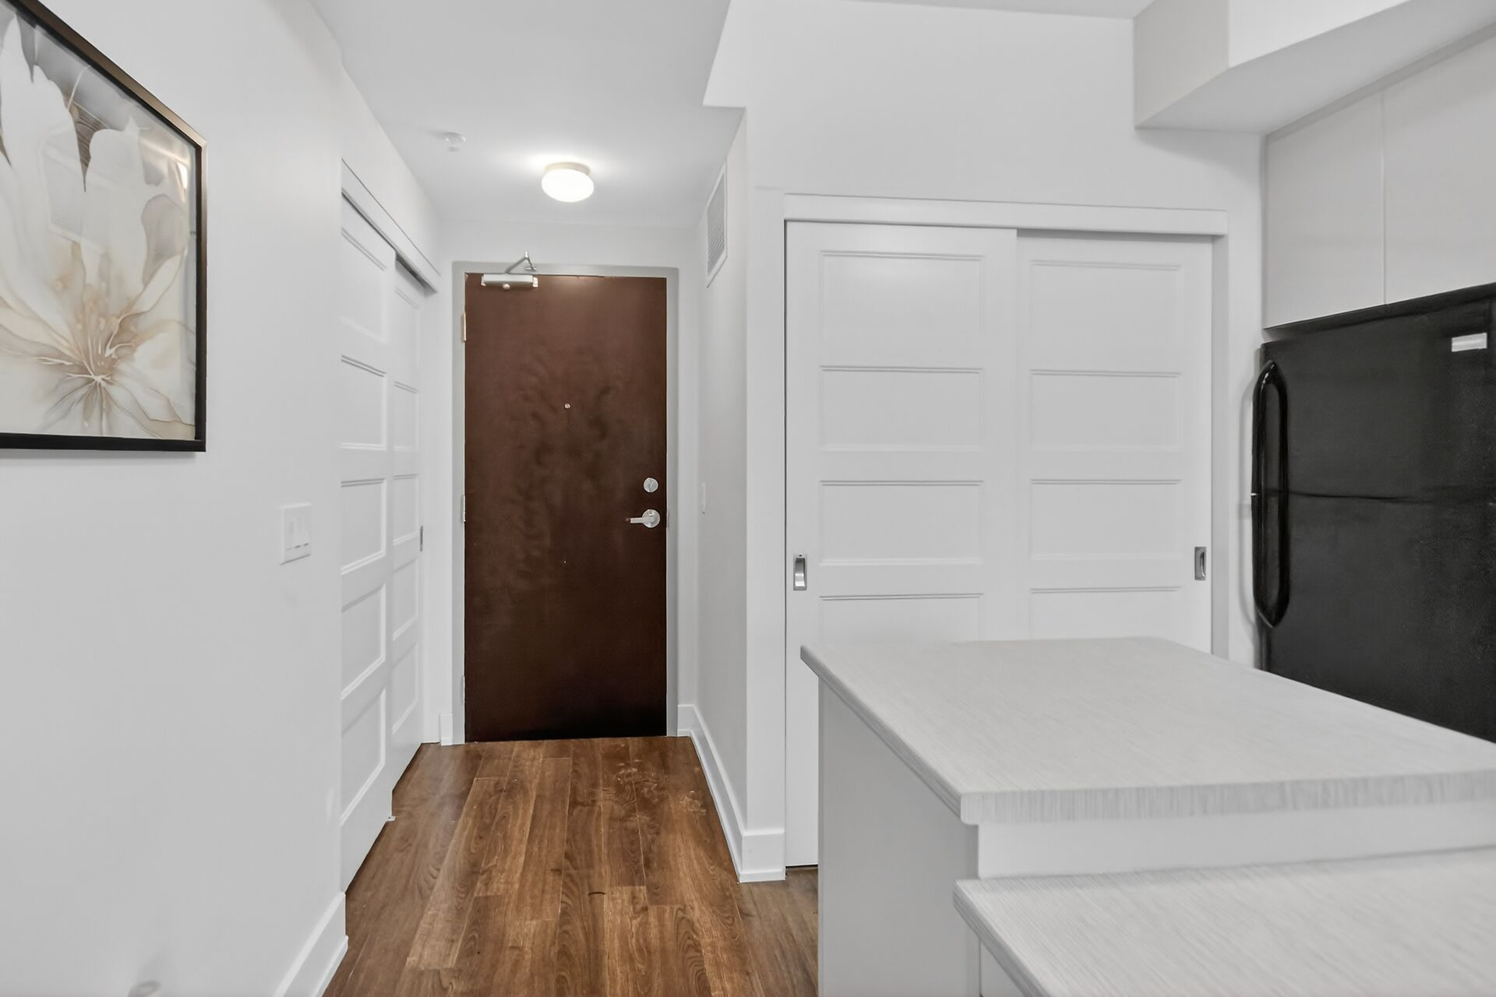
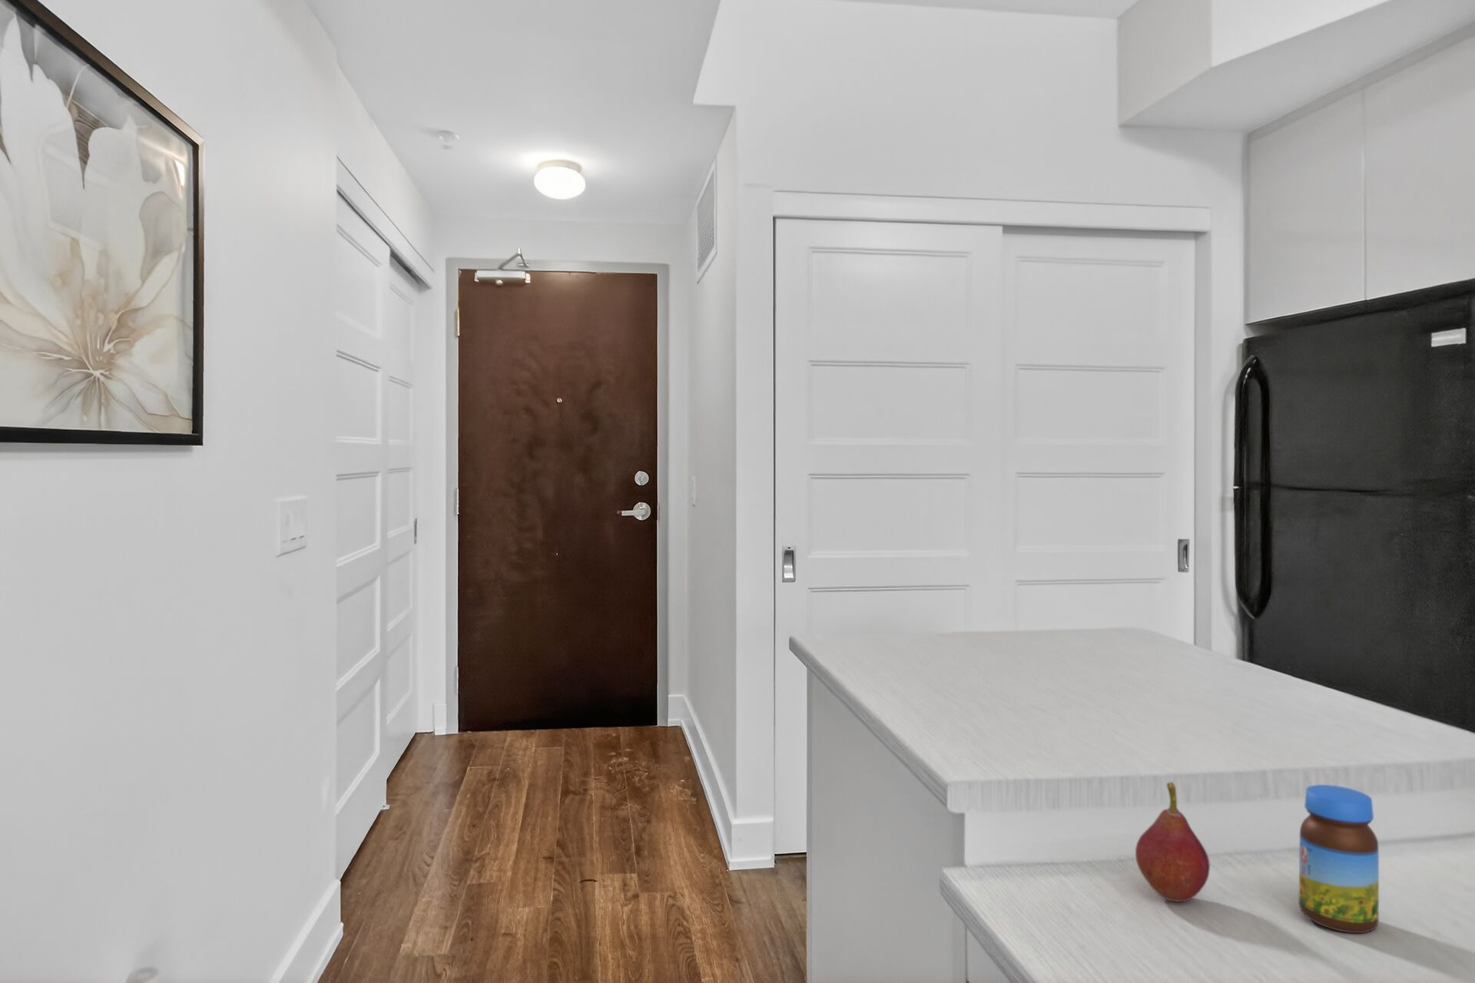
+ fruit (1172, 837)
+ jar (1338, 855)
